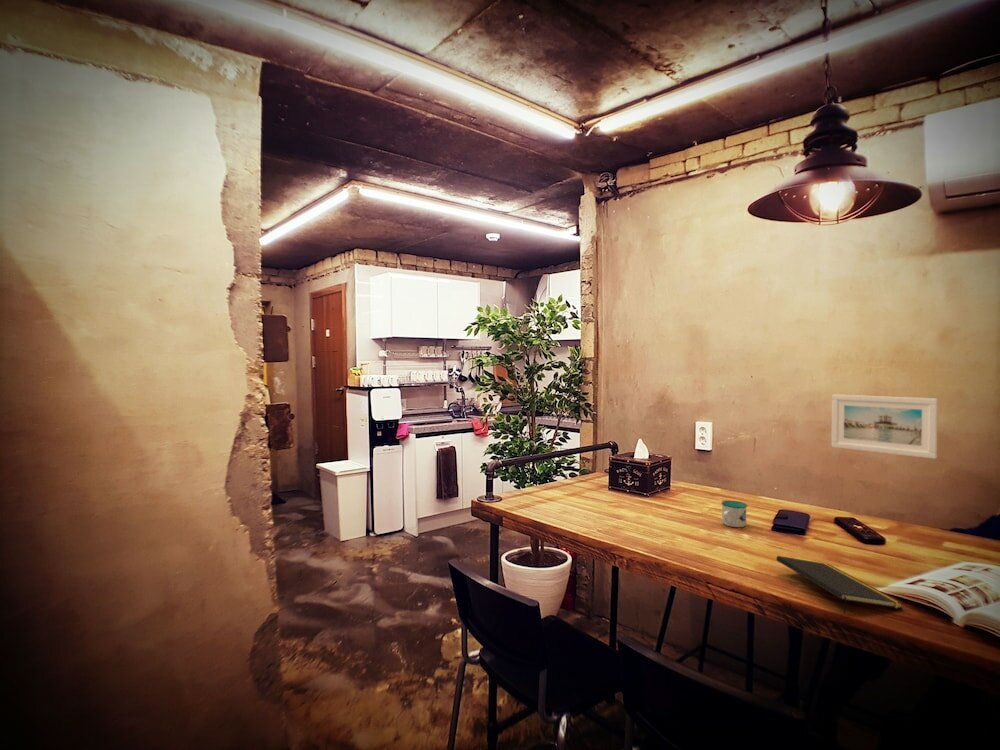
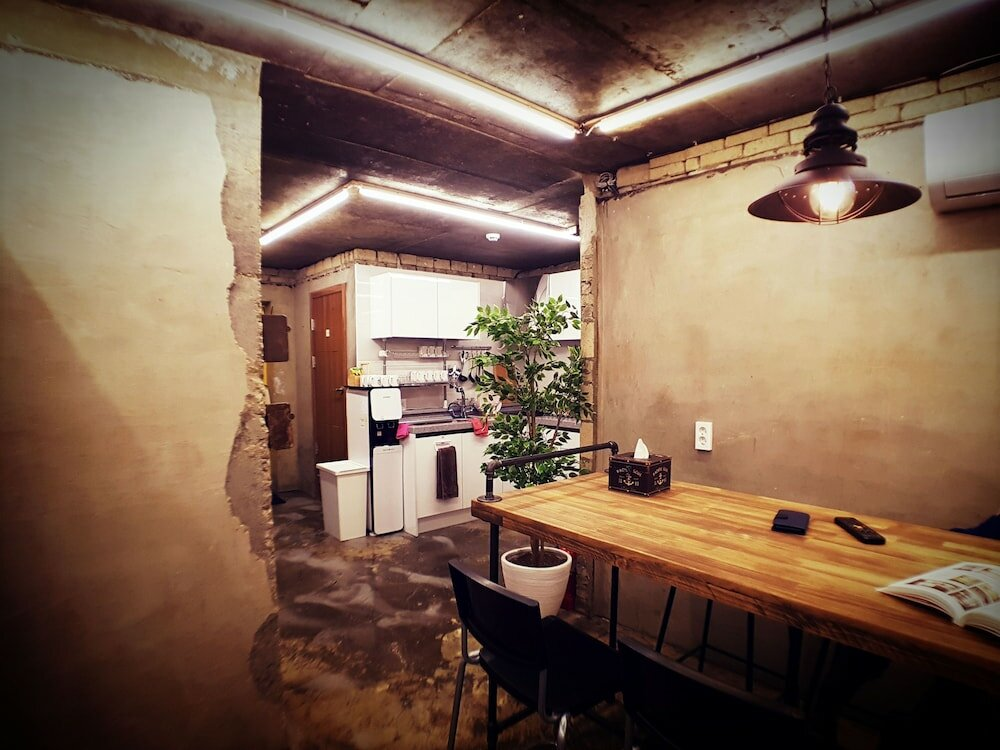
- mug (732, 514)
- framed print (881, 424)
- notepad (834, 580)
